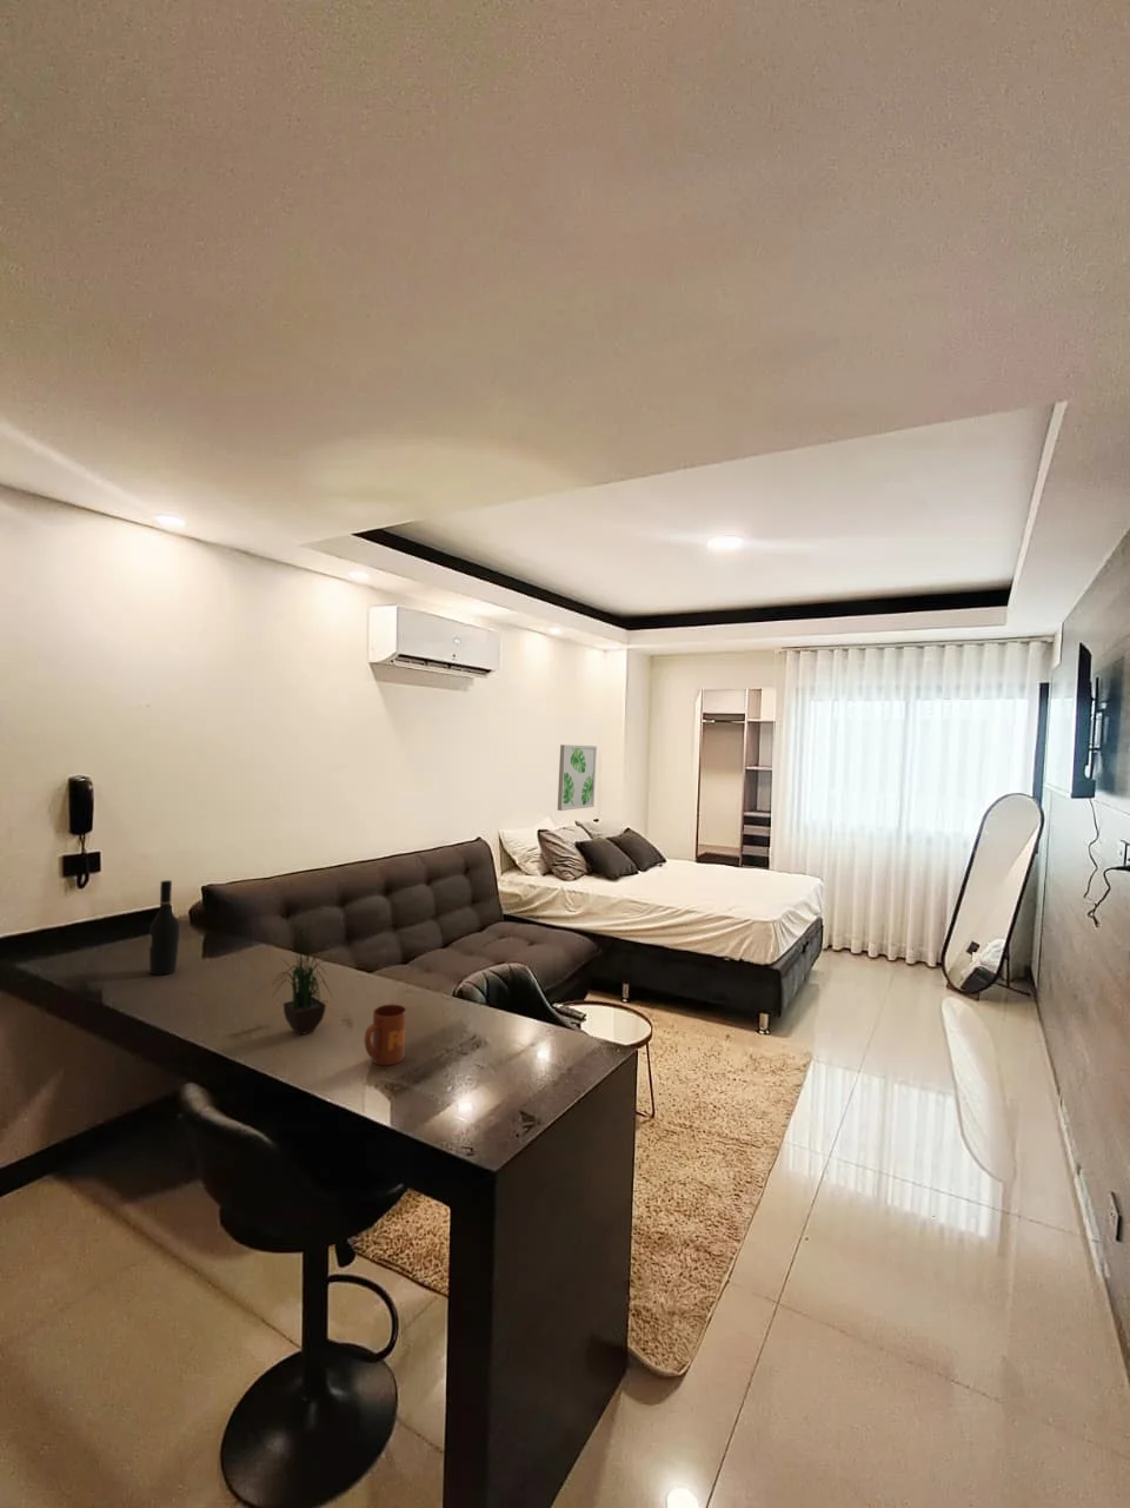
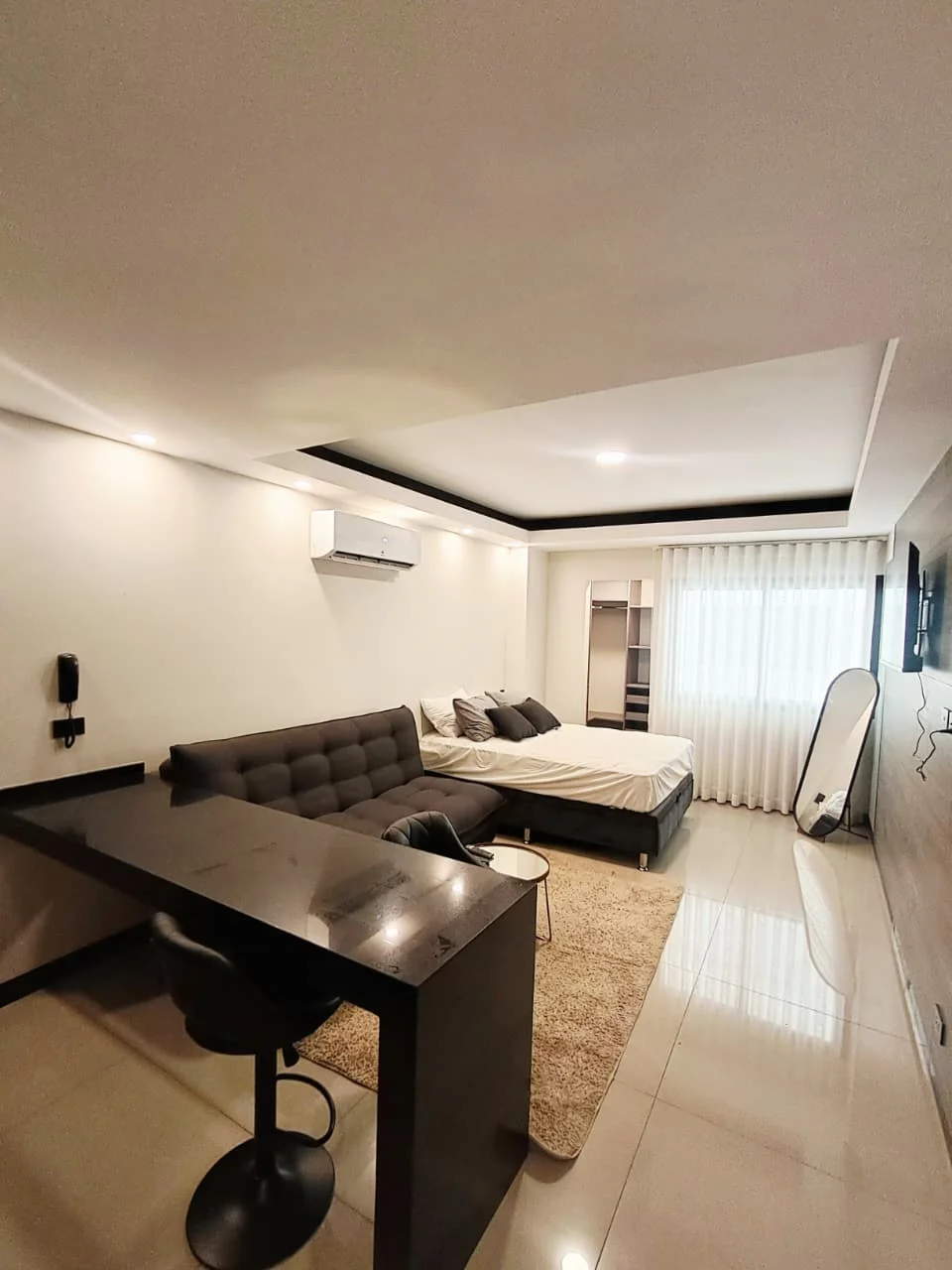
- wall art (577, 777)
- potted plant (303, 969)
- mug (382, 1037)
- wine bottle (164, 926)
